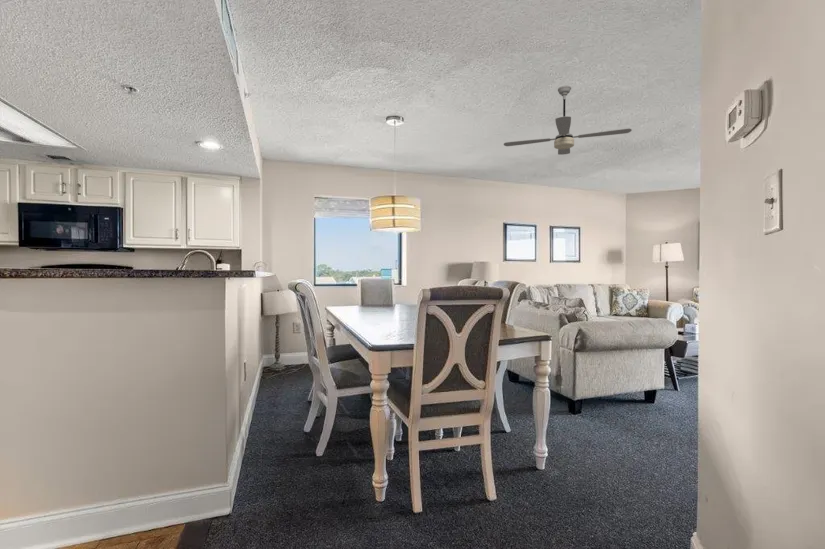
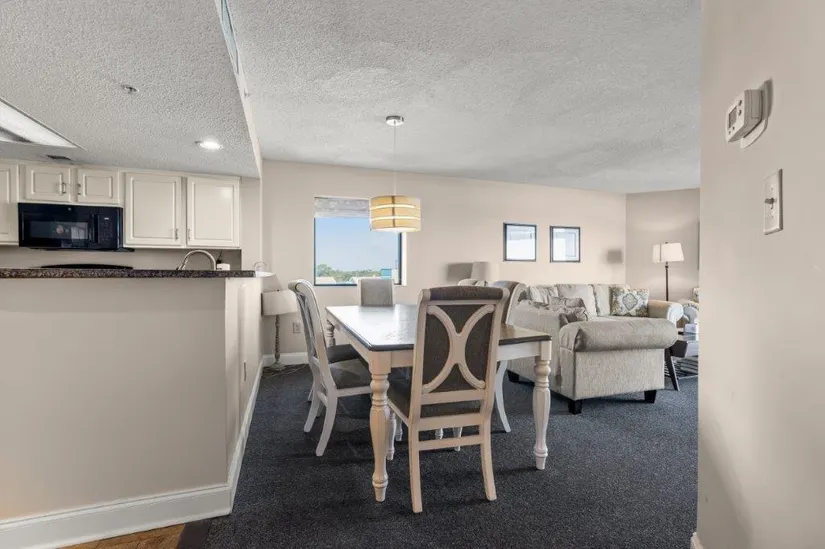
- ceiling fan (564, 118)
